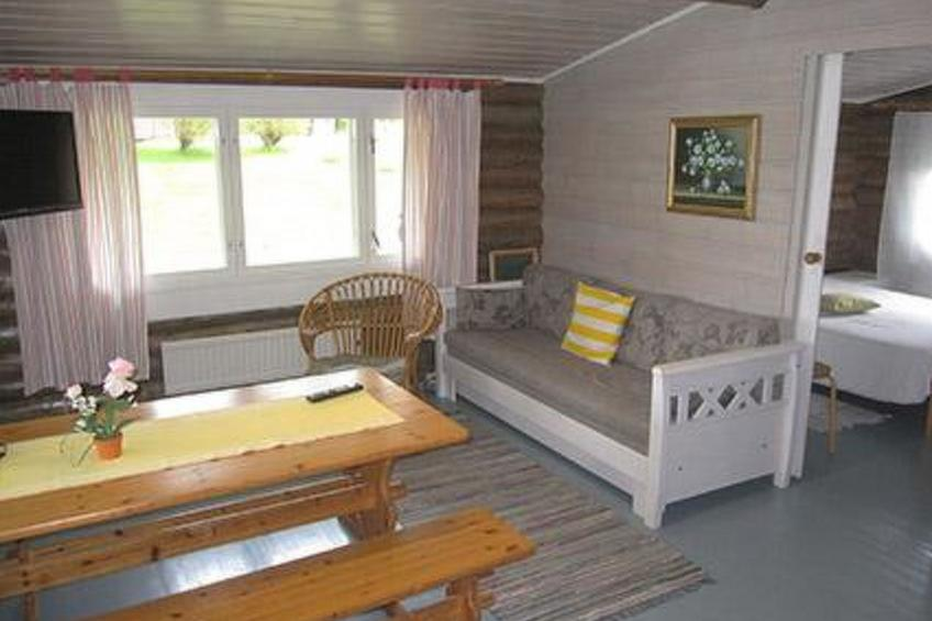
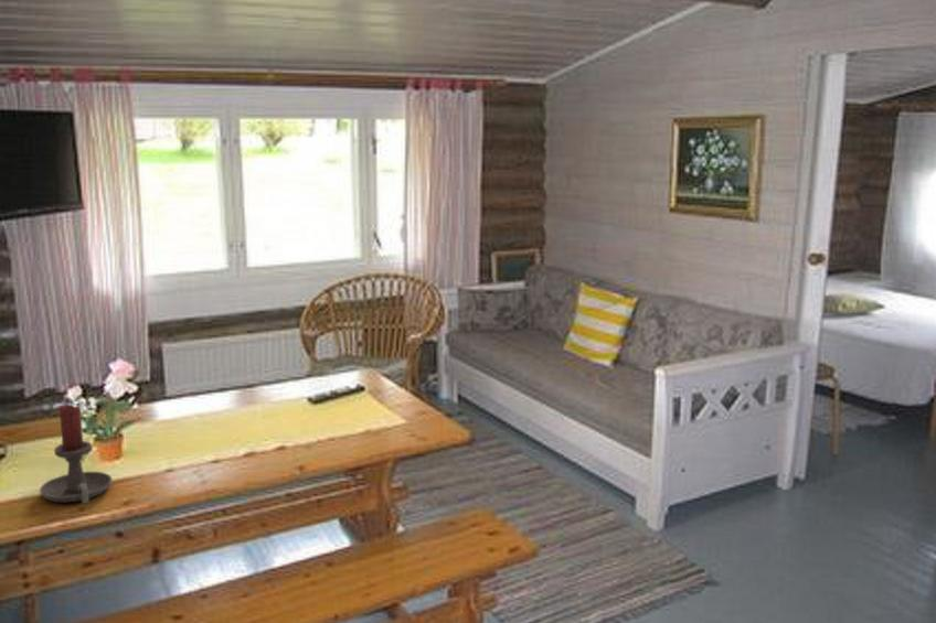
+ candle holder (74, 451)
